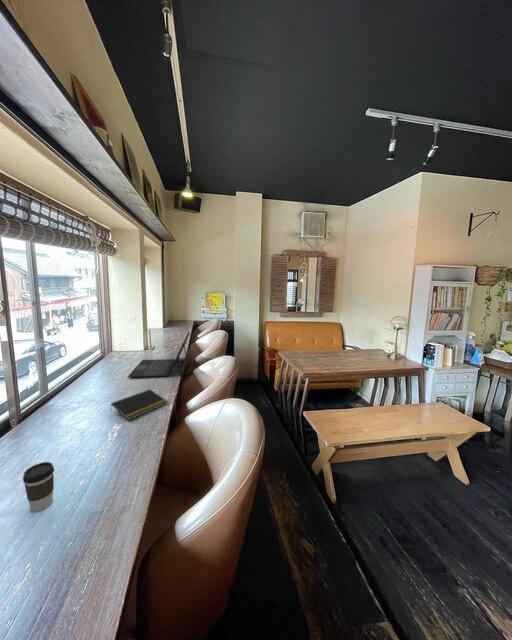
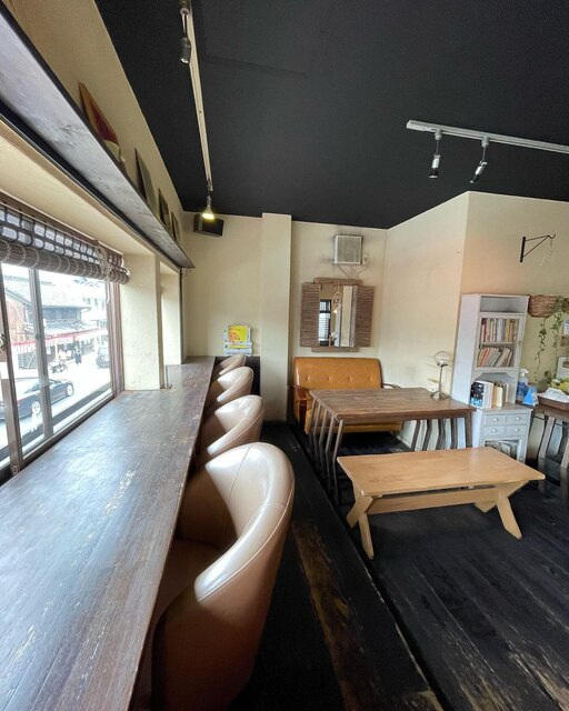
- notepad (140, 403)
- laptop (162, 359)
- coffee cup (40, 486)
